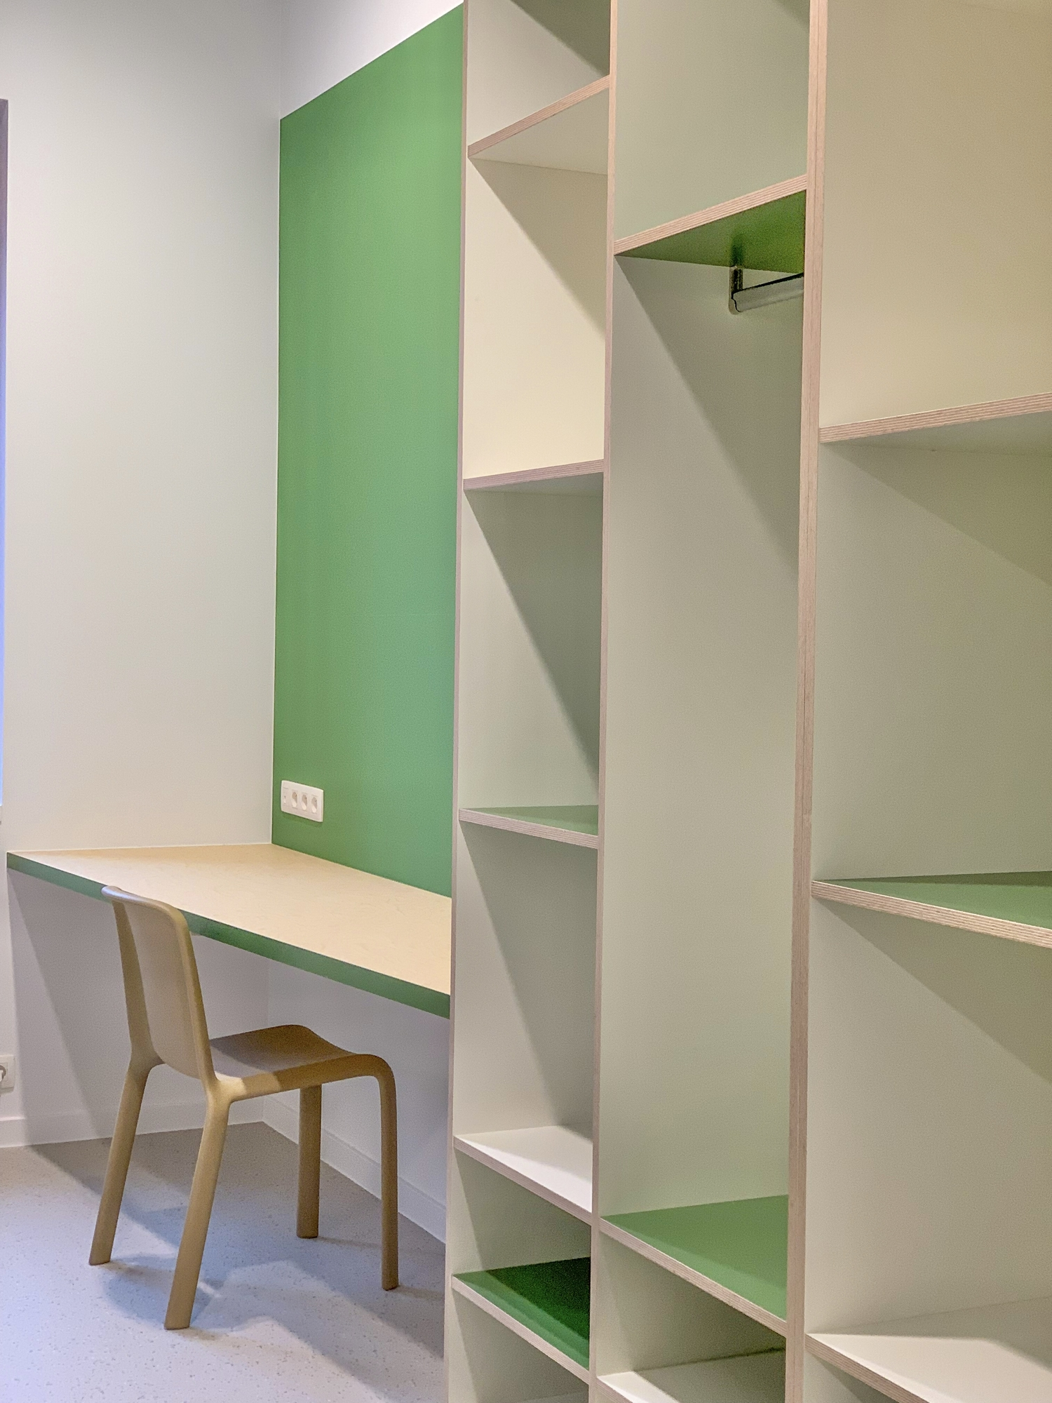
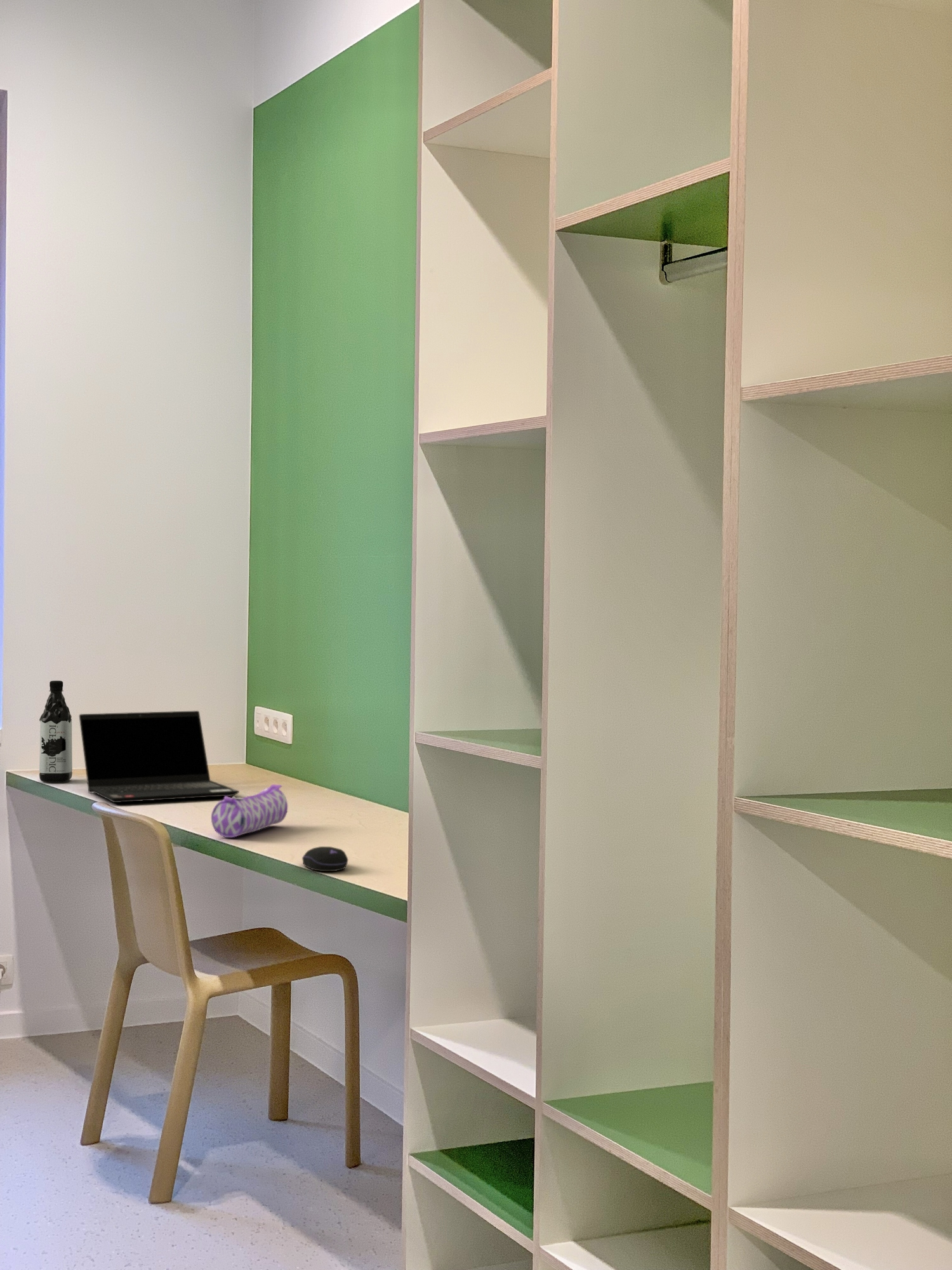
+ pencil case (249, 810)
+ laptop computer (157, 754)
+ computer mouse (324, 857)
+ water bottle (55, 730)
